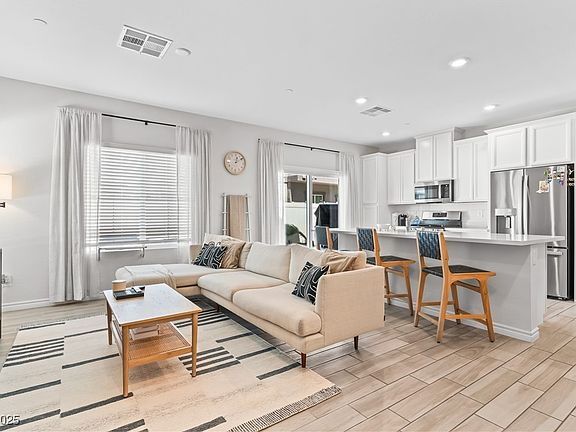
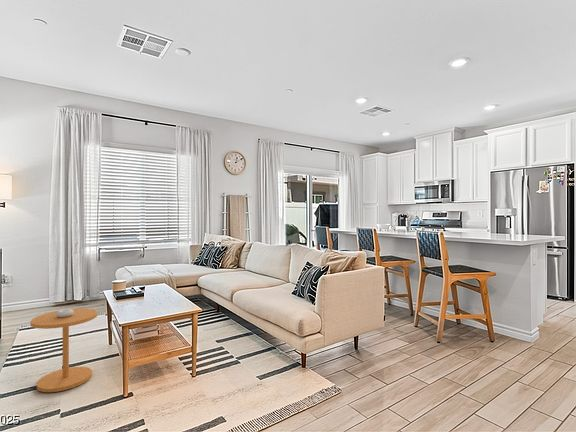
+ side table (65, 345)
